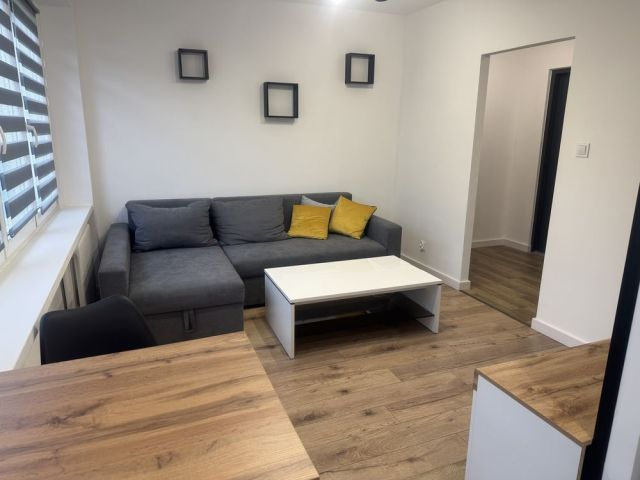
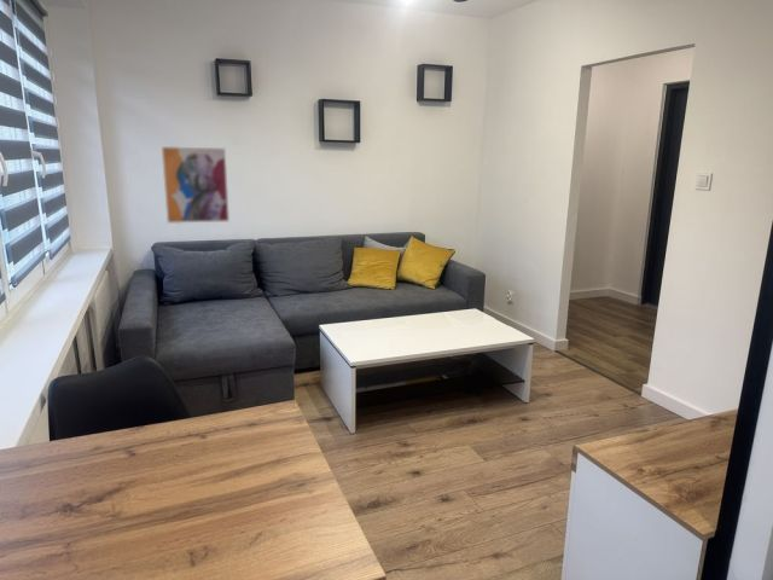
+ wall art (196, 185)
